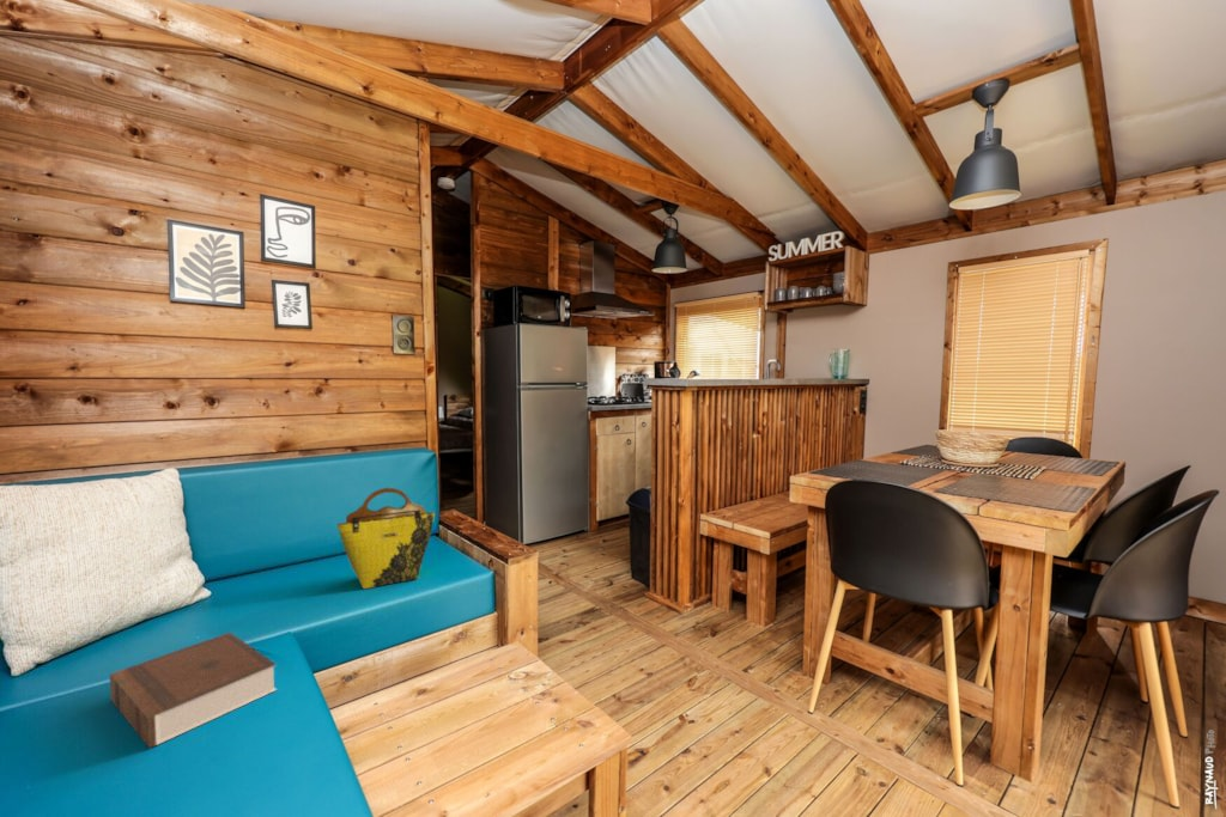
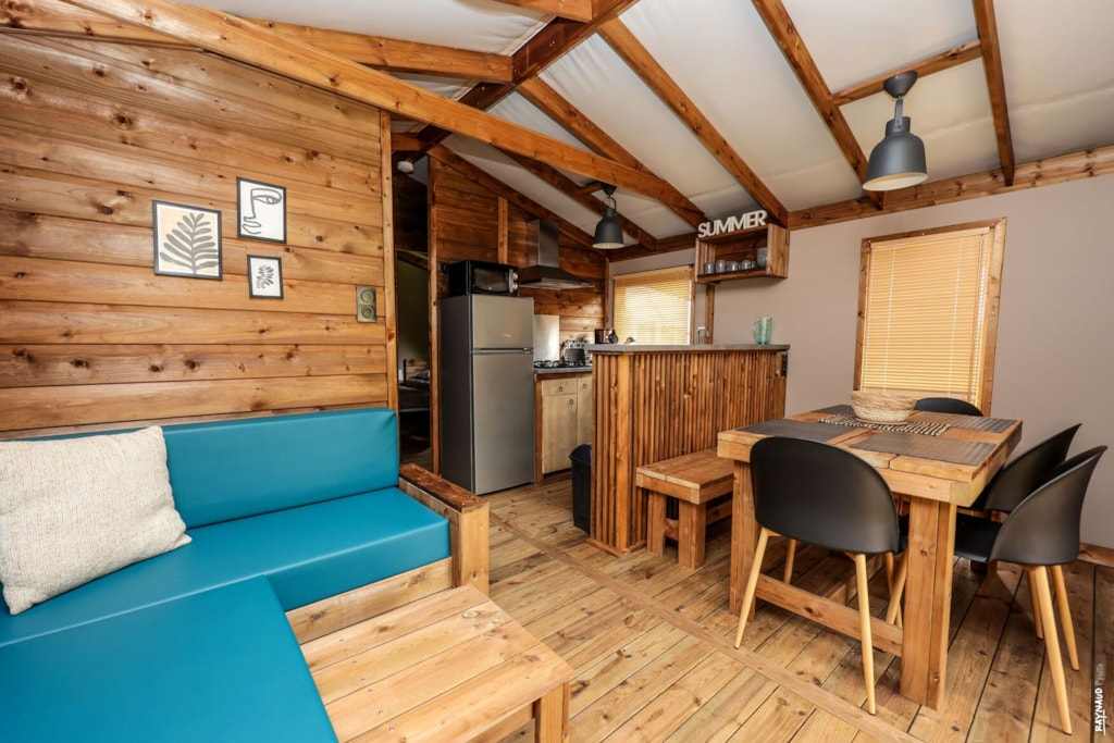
- book (195, 682)
- tote bag (387, 532)
